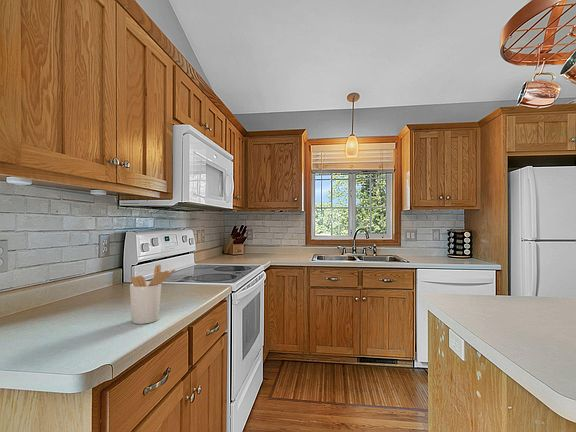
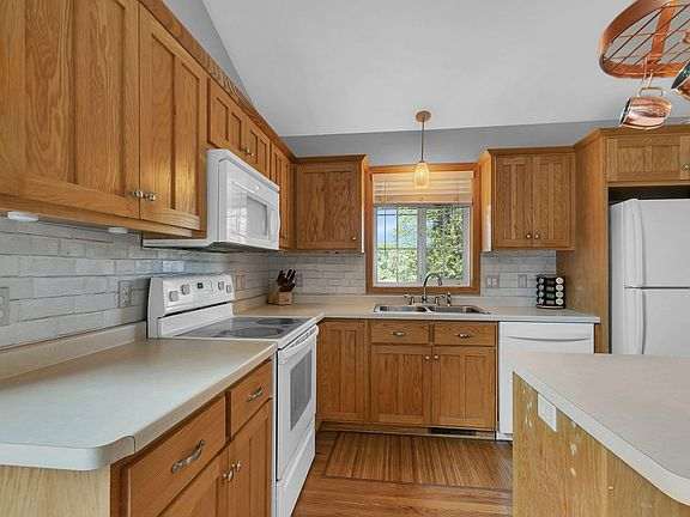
- utensil holder (151, 293)
